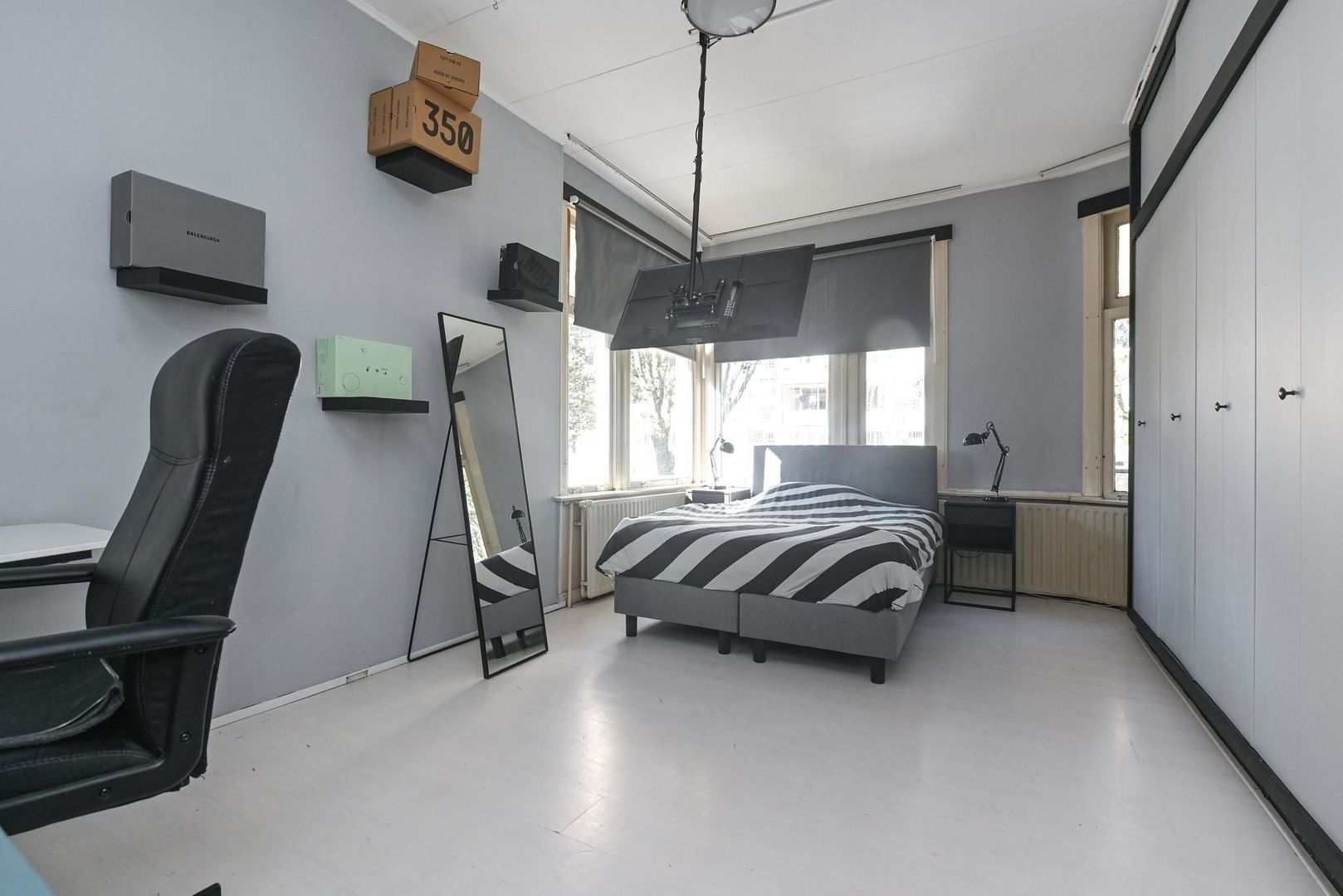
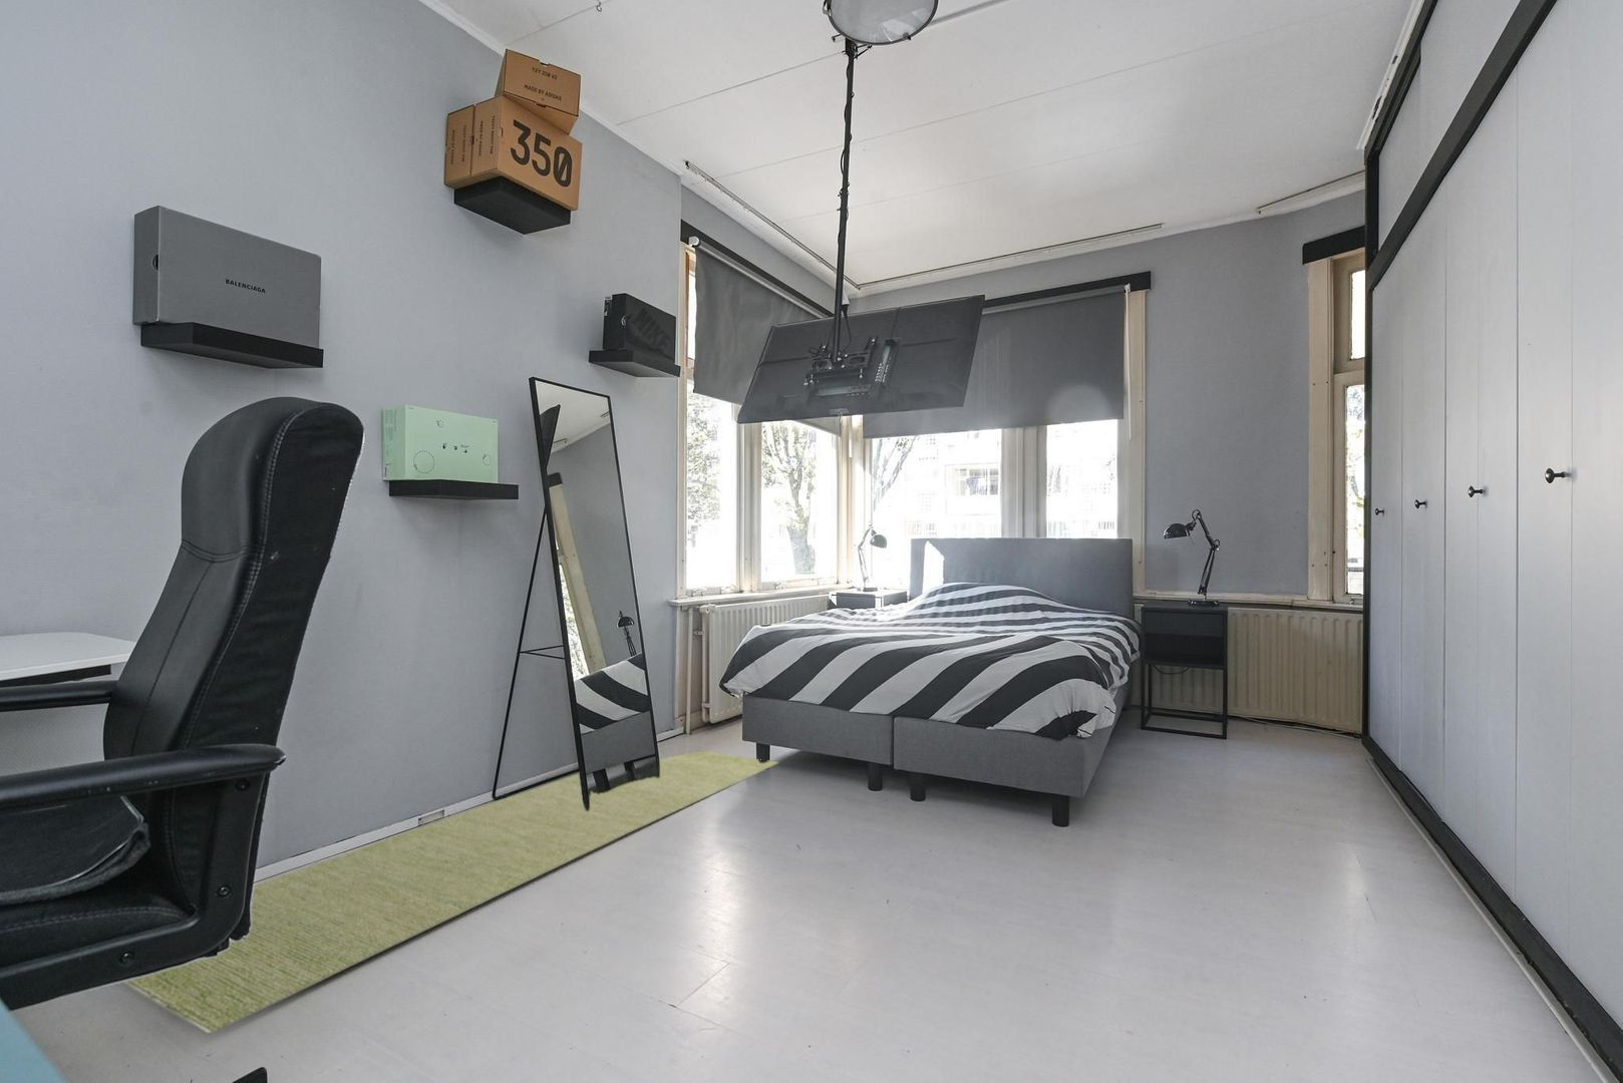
+ rug (534, 827)
